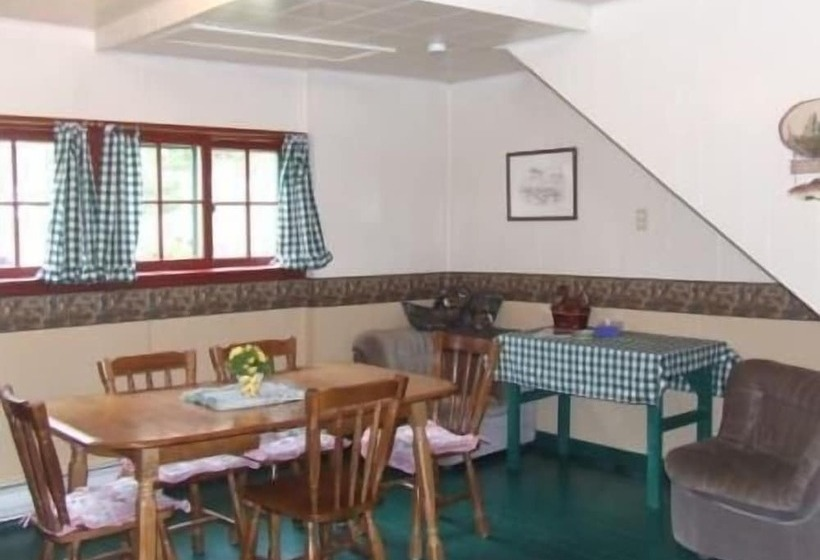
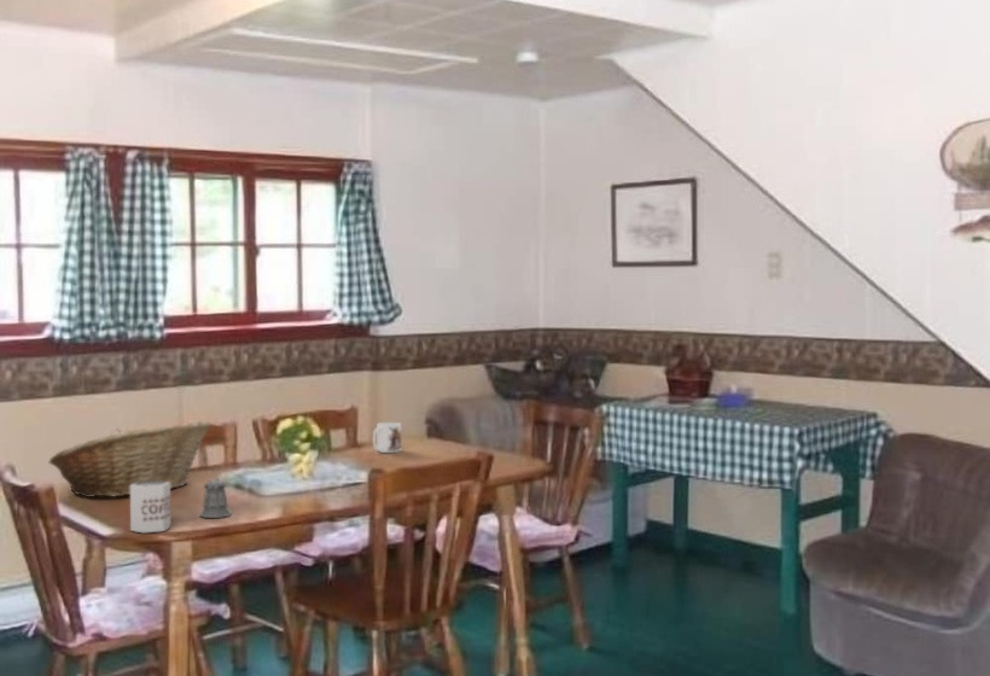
+ mug (385, 438)
+ fruit basket (134, 454)
+ pepper shaker (214, 497)
+ mug (148, 506)
